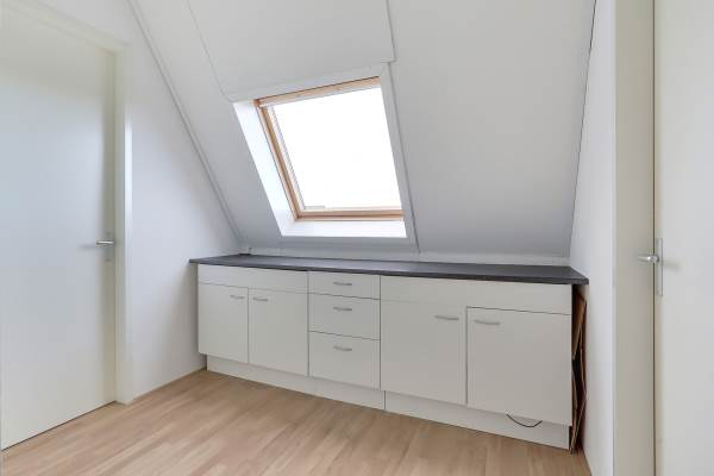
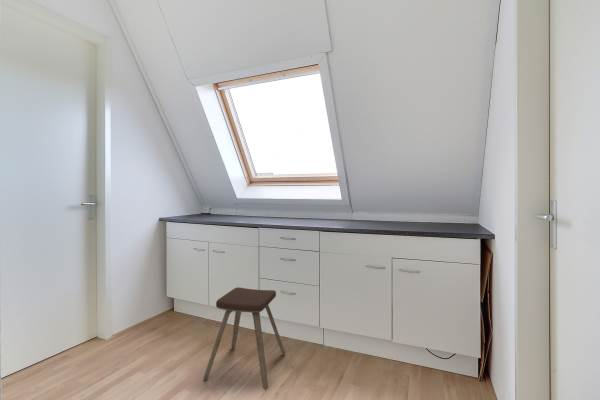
+ music stool (255, 330)
